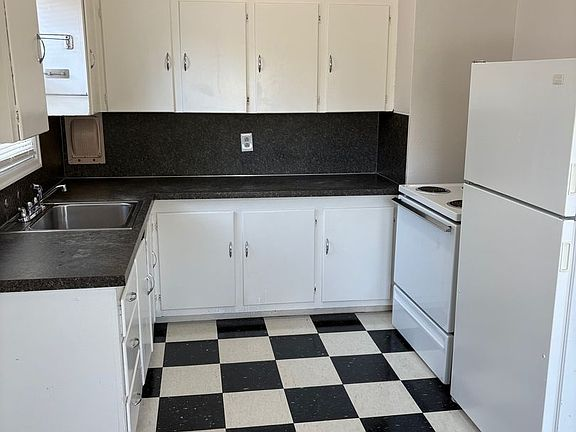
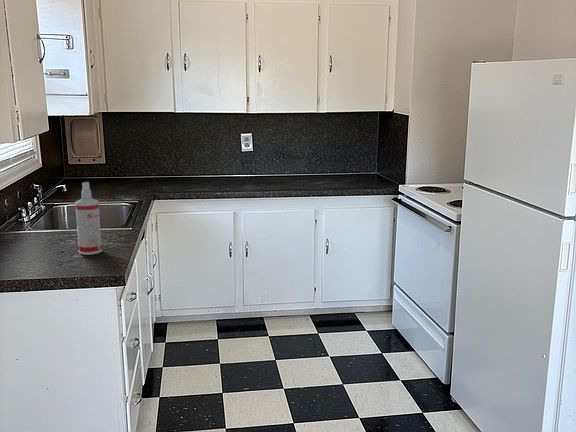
+ spray bottle (88, 217)
